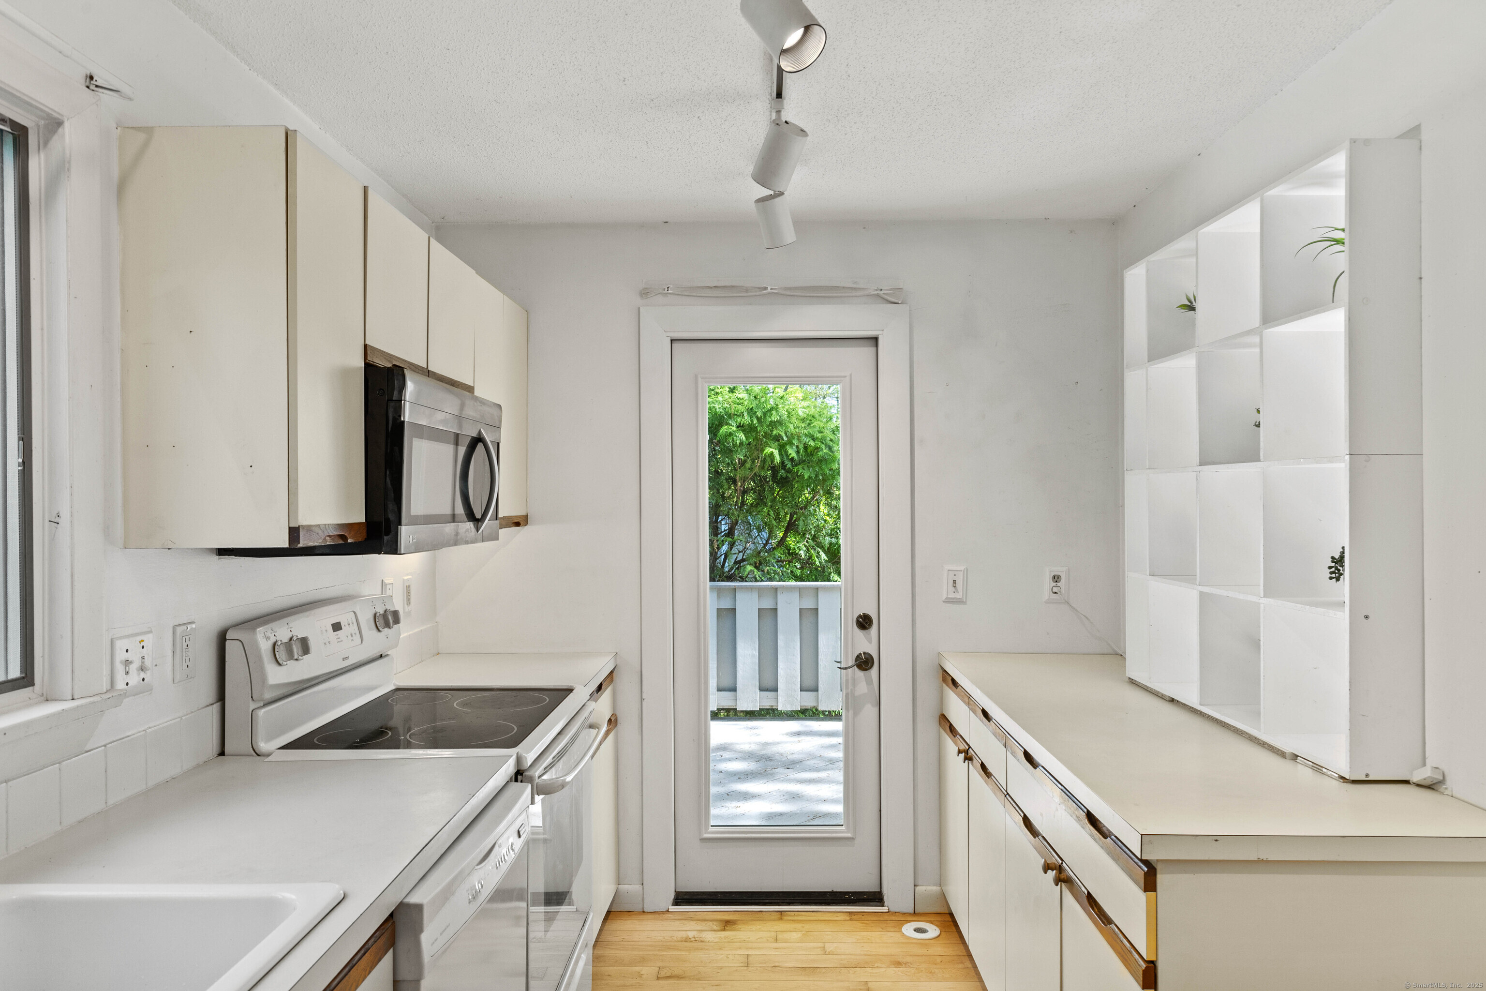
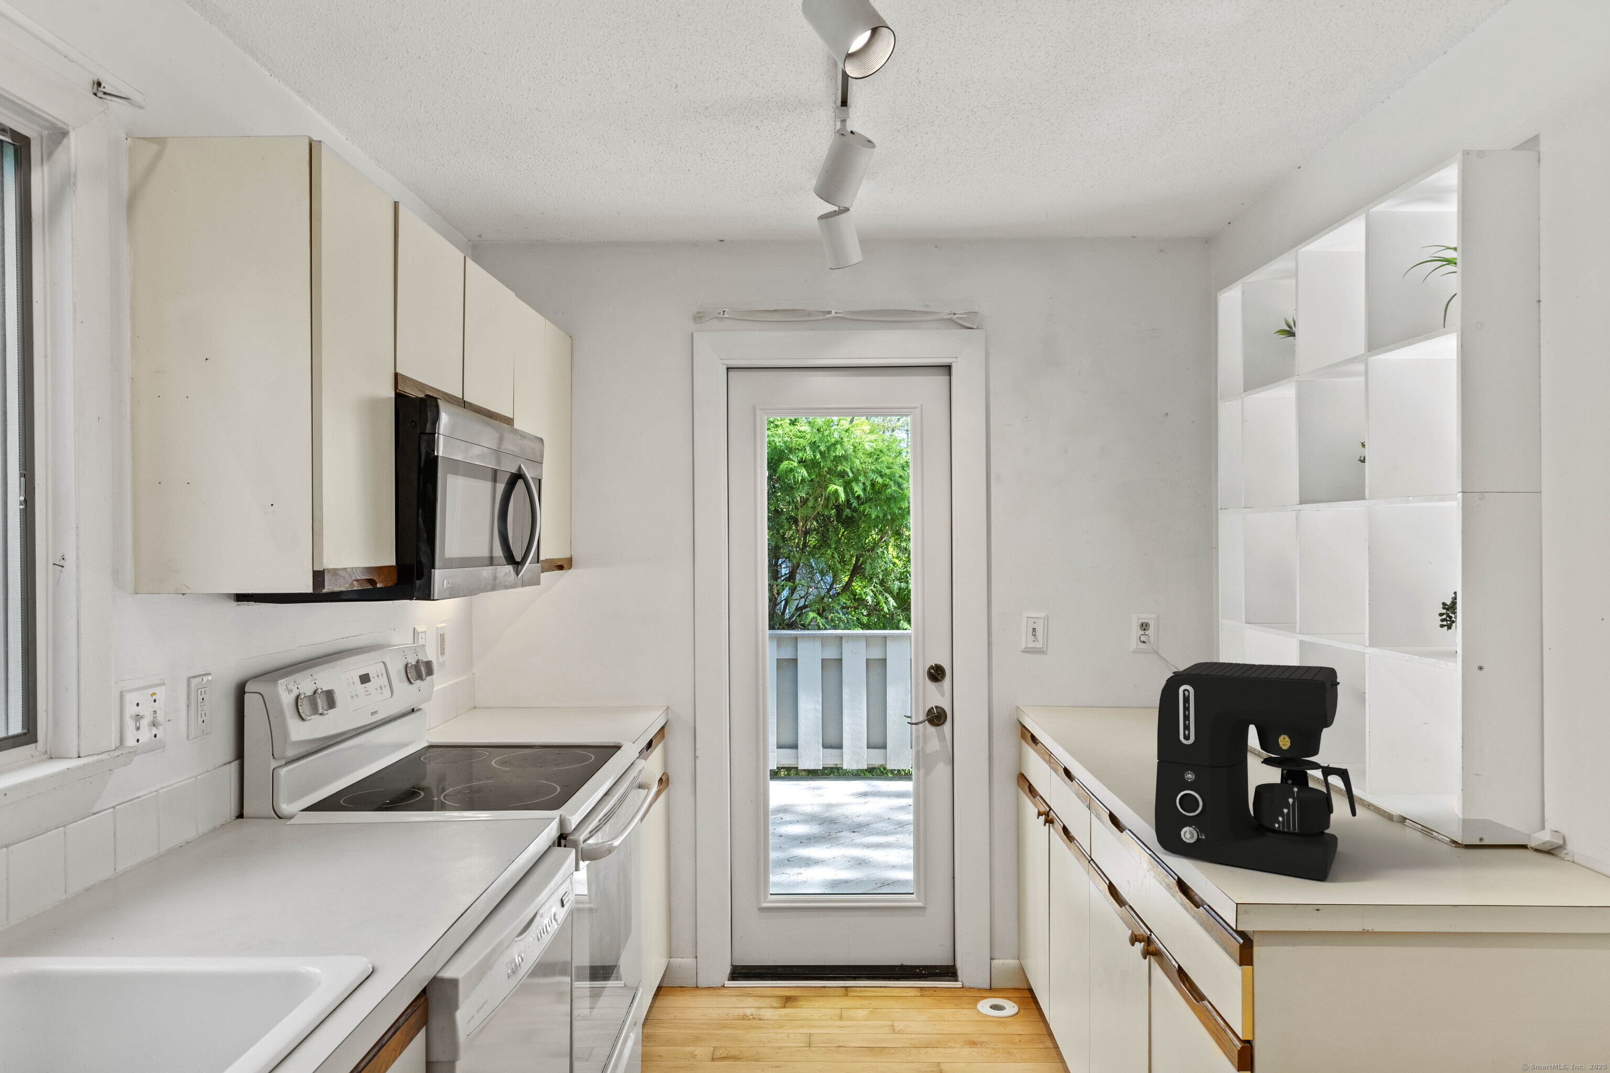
+ coffee maker (1261, 762)
